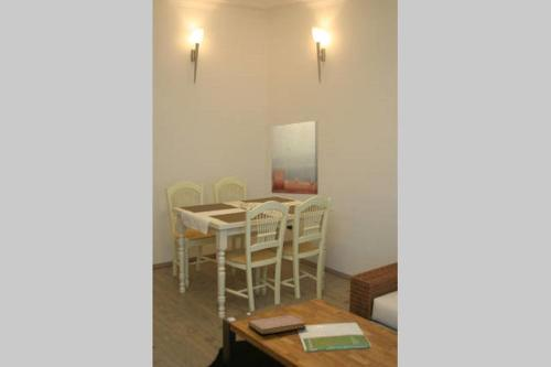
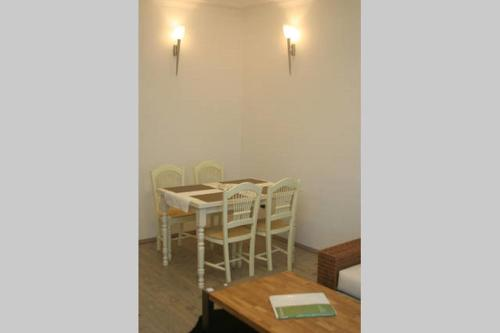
- notebook (277, 323)
- wall art (293, 159)
